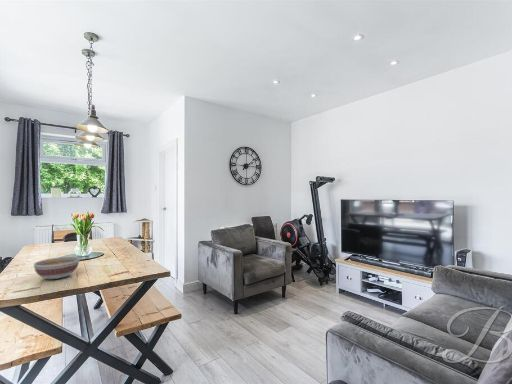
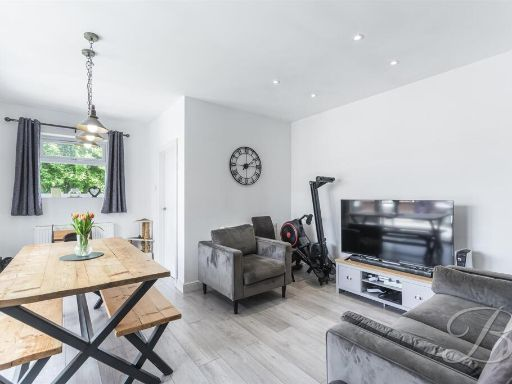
- bowl (57, 268)
